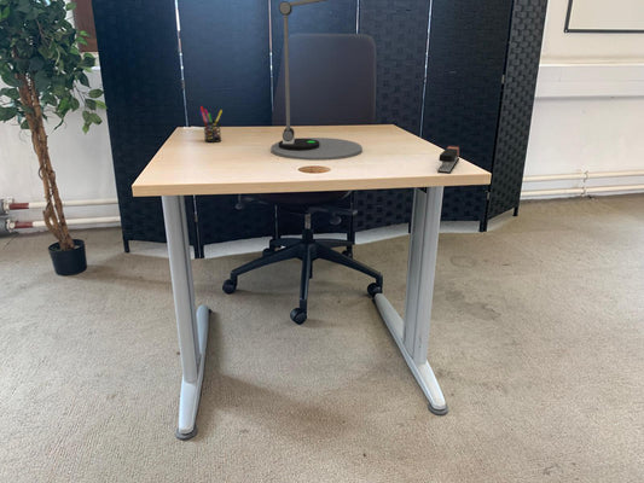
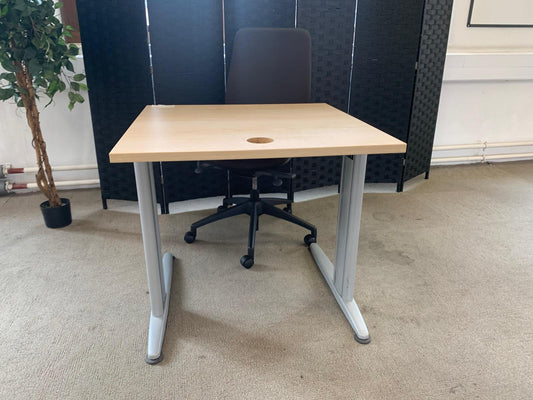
- pen holder (210, 123)
- stapler (449, 157)
- desk lamp (288, 71)
